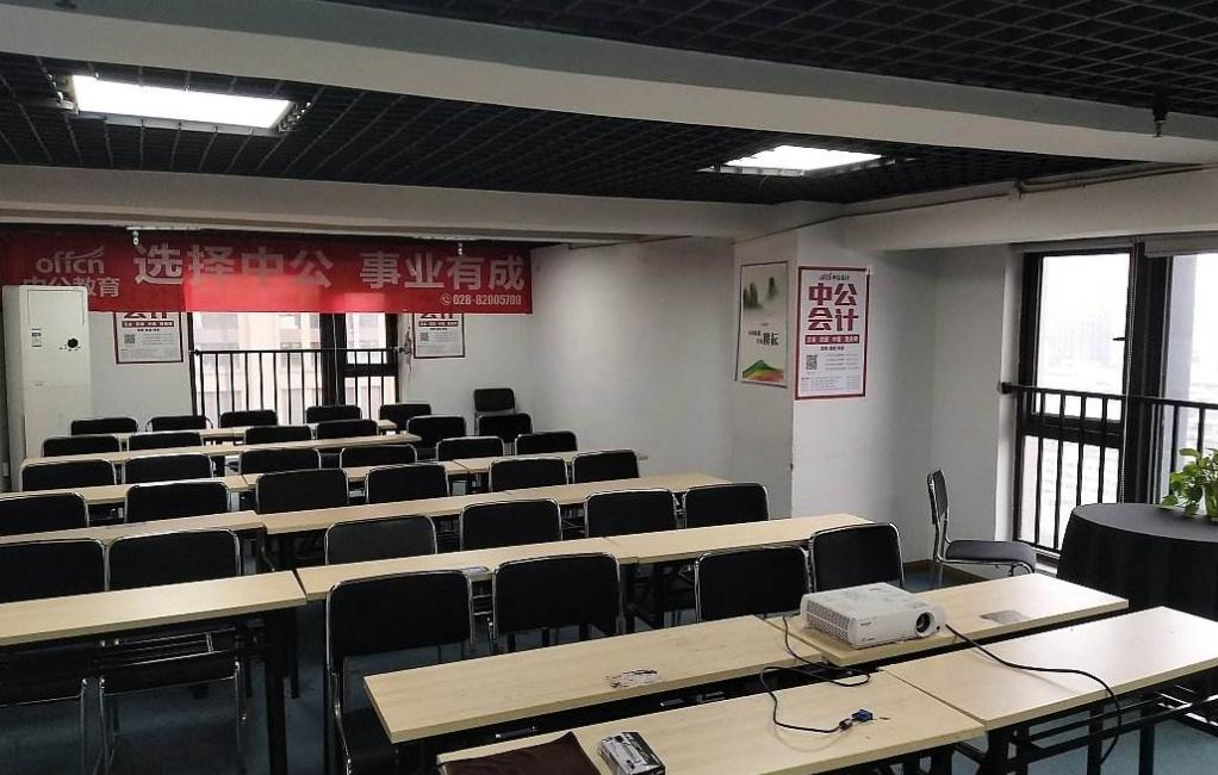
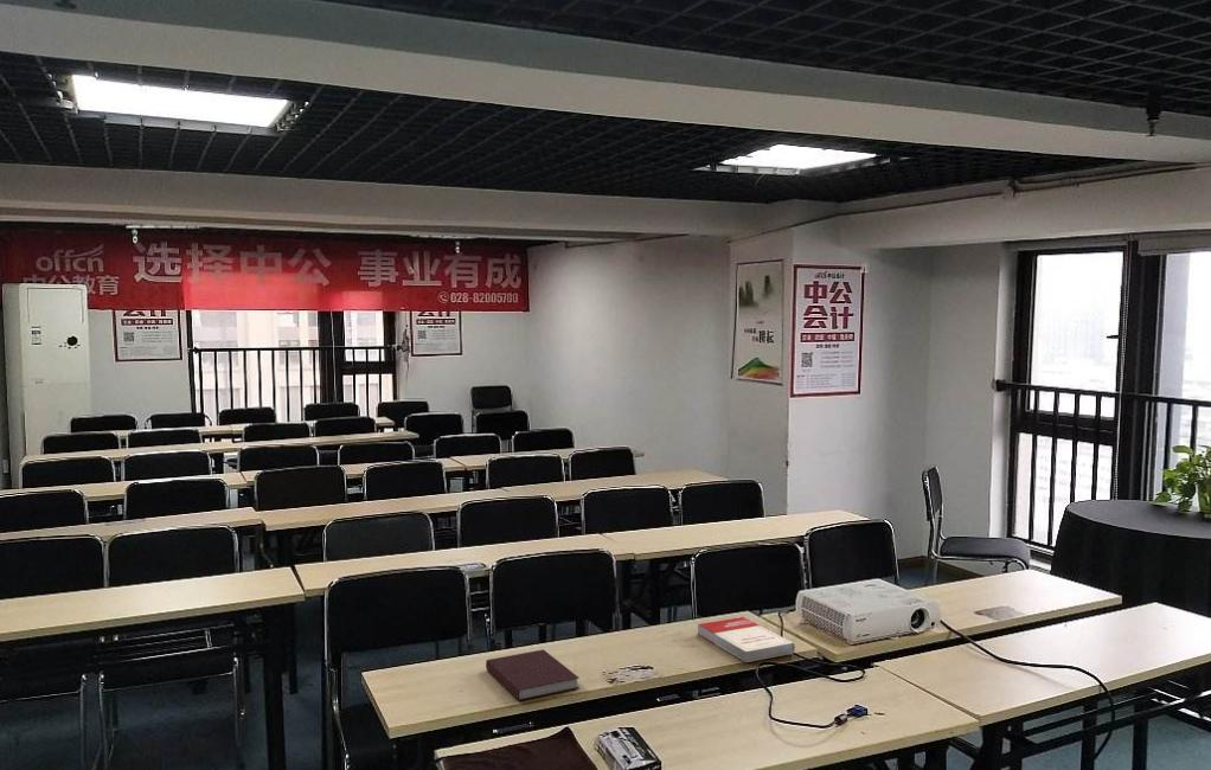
+ notebook (531, 673)
+ book (744, 637)
